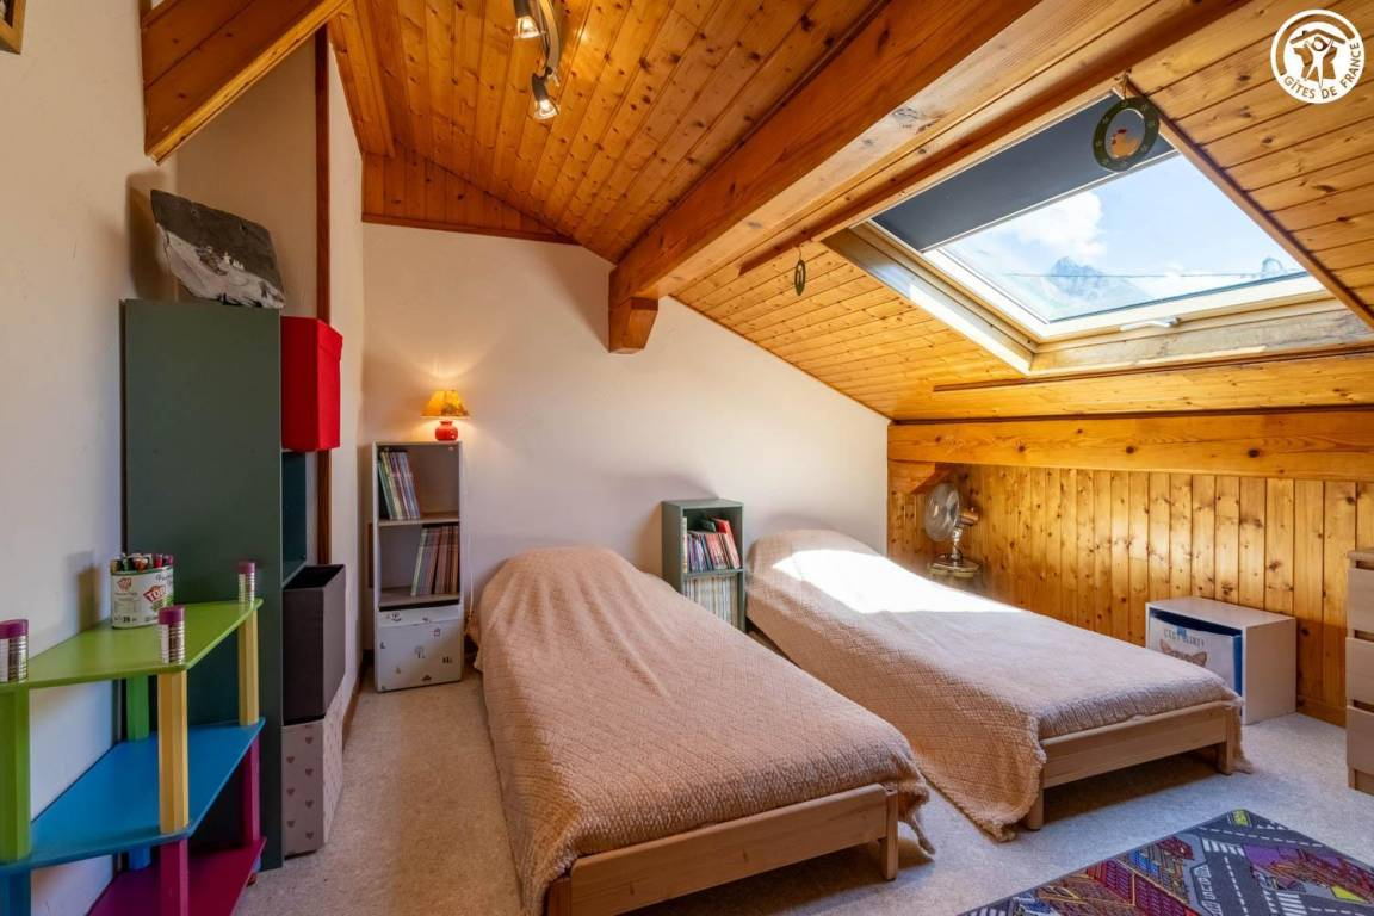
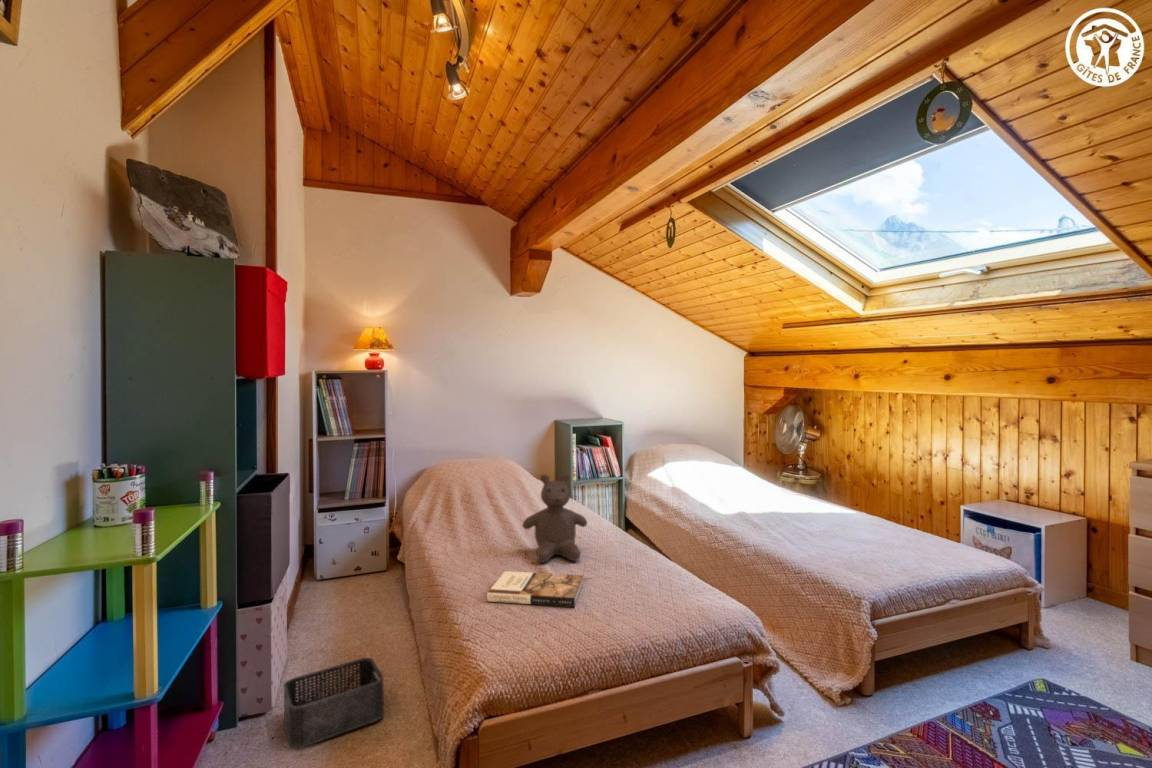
+ storage bin (334, 699)
+ teddy bear (556, 515)
+ book (537, 588)
